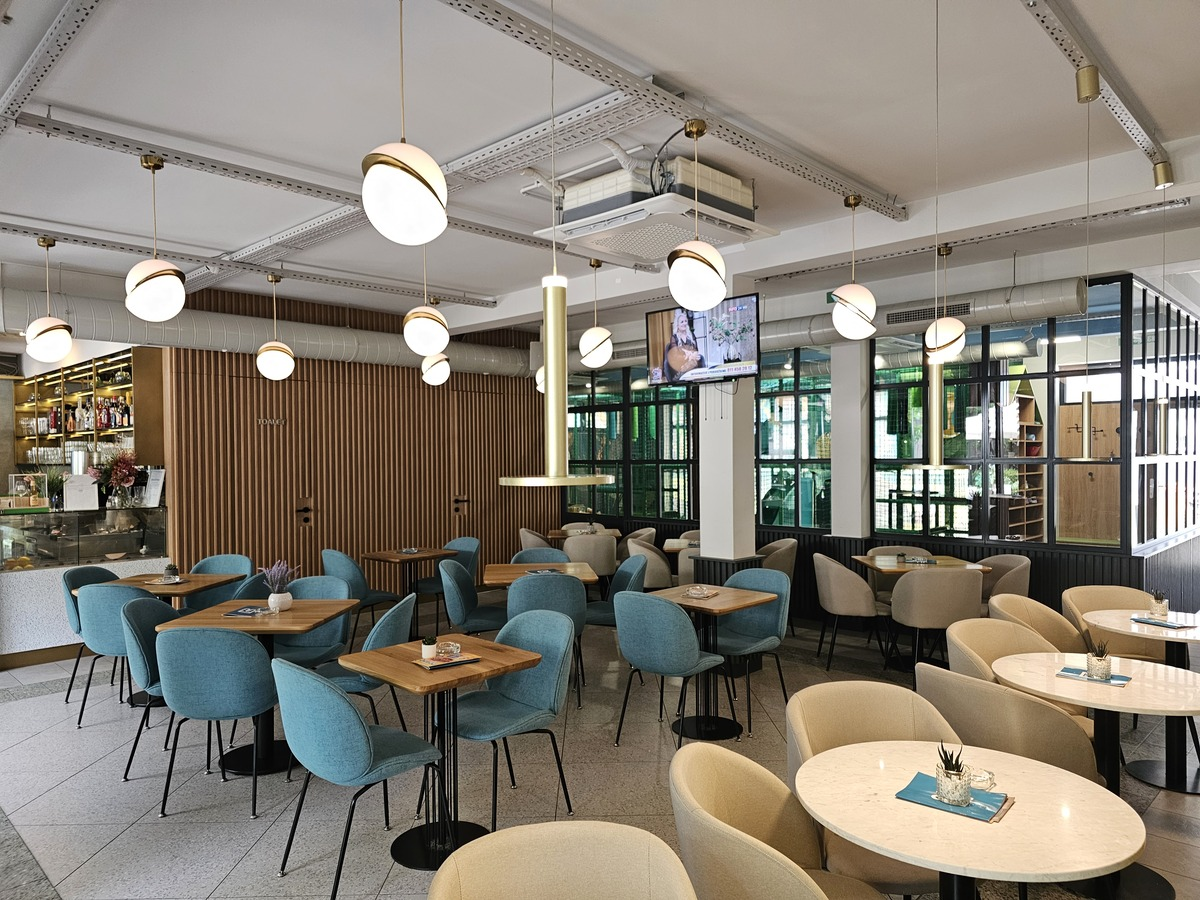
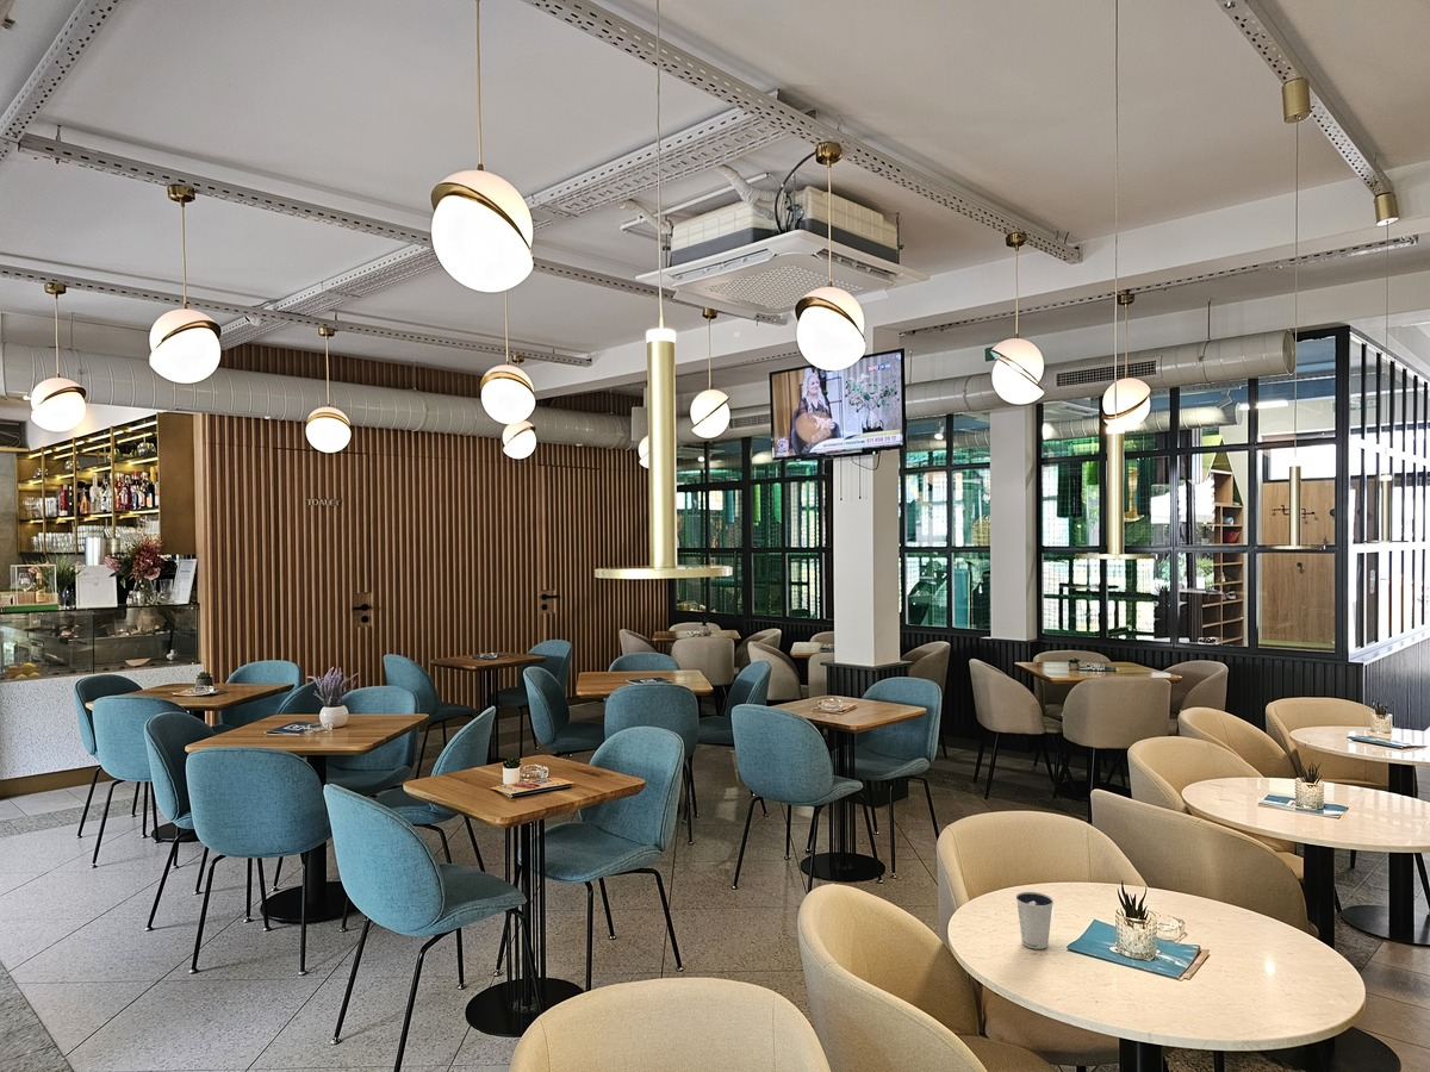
+ dixie cup (1034, 921)
